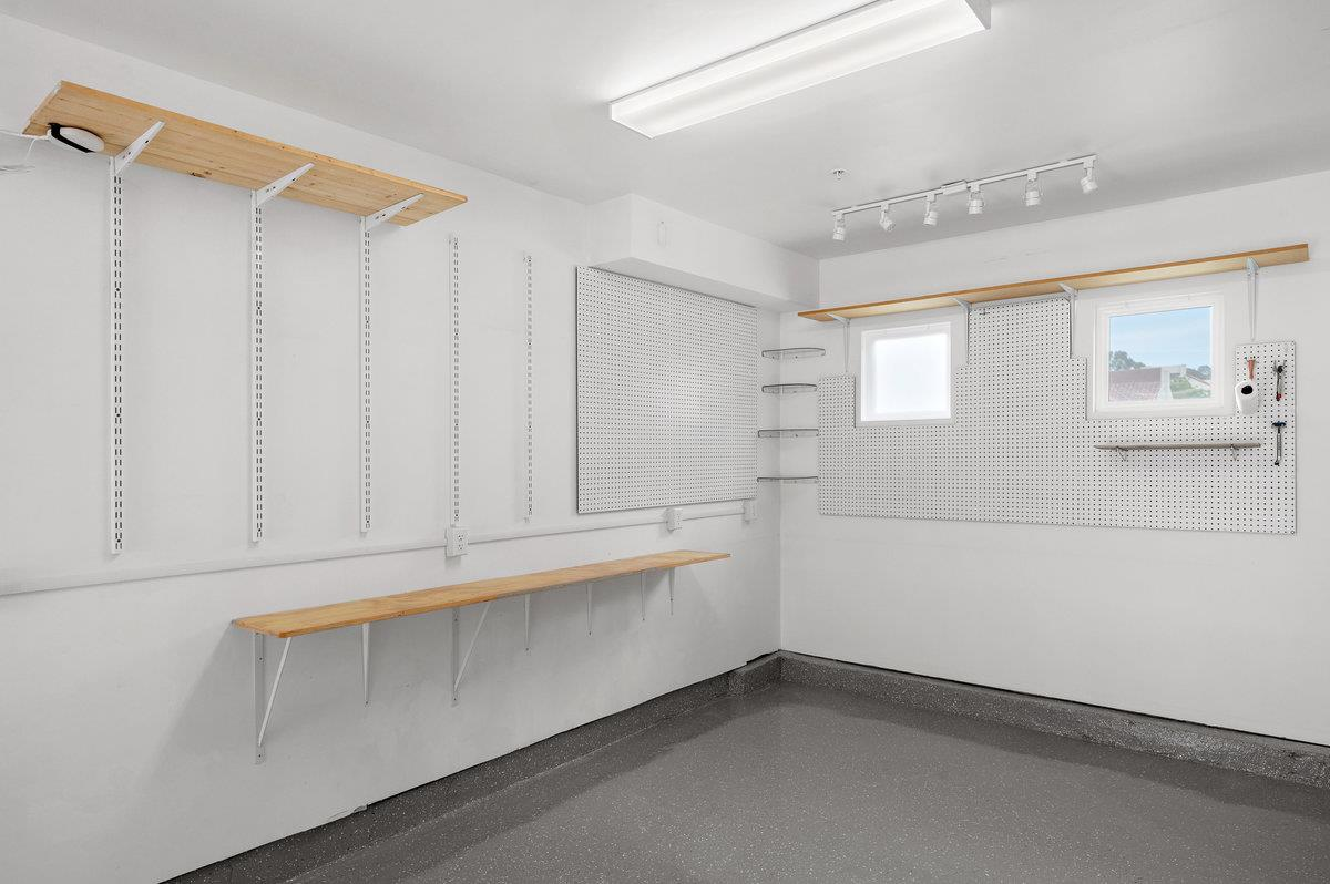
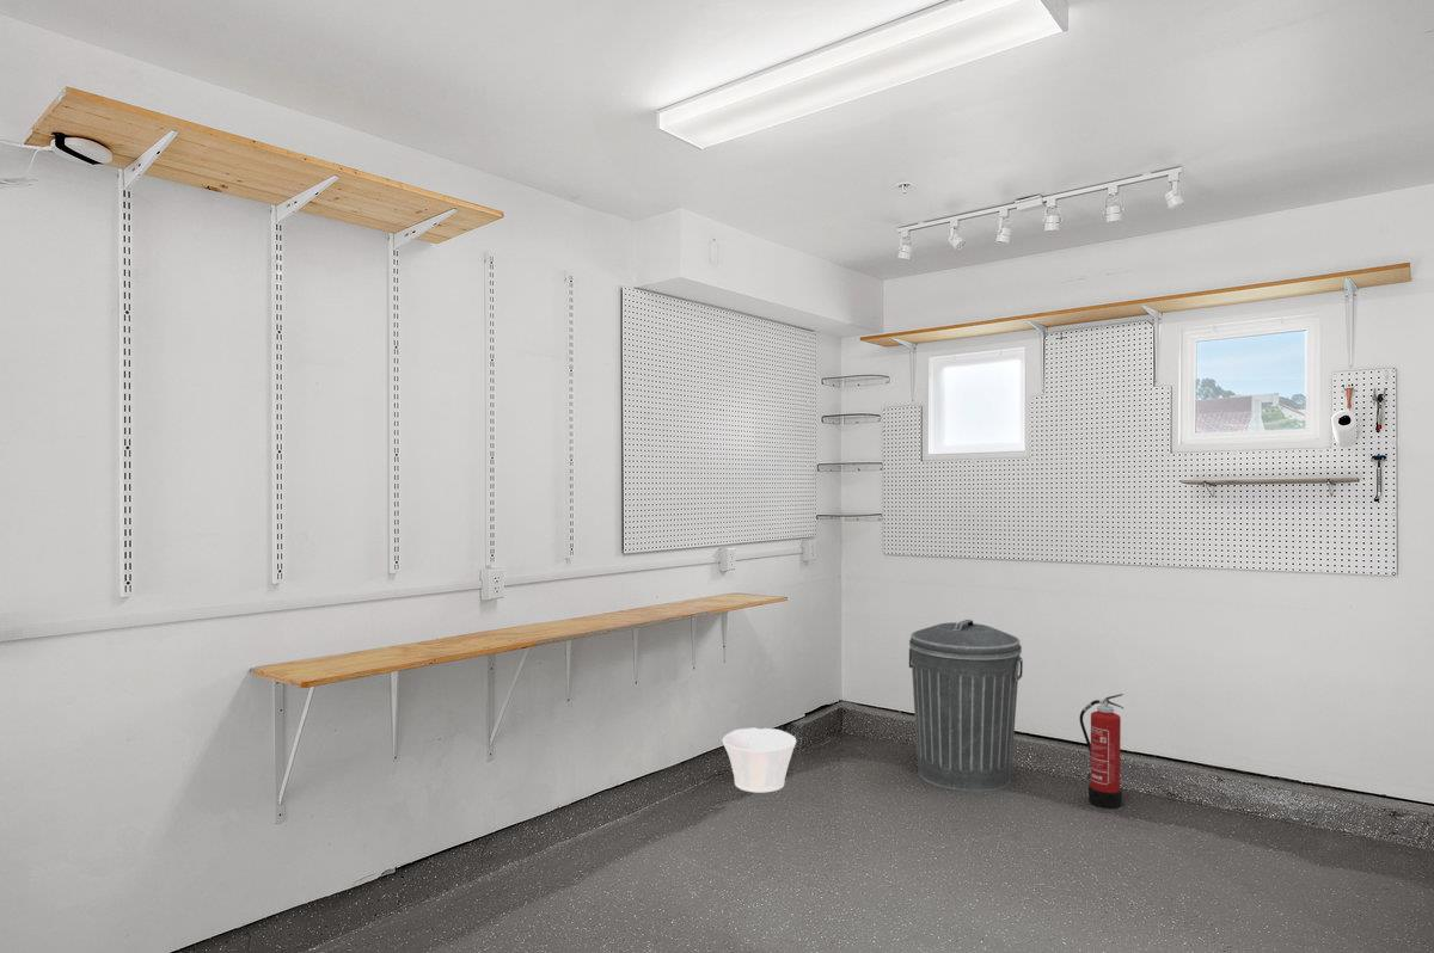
+ fire extinguisher (1099, 744)
+ trash can (963, 697)
+ bucket (759, 761)
